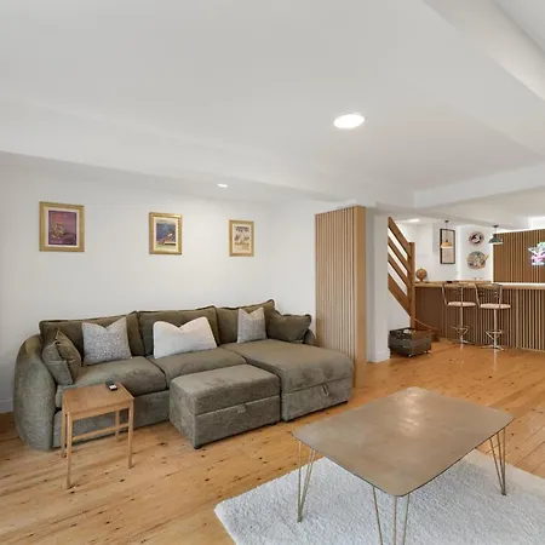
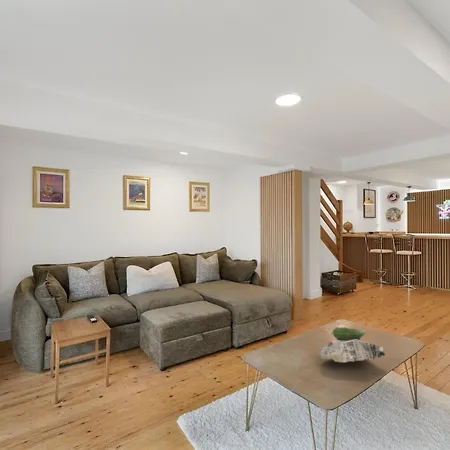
+ newspaper (348, 348)
